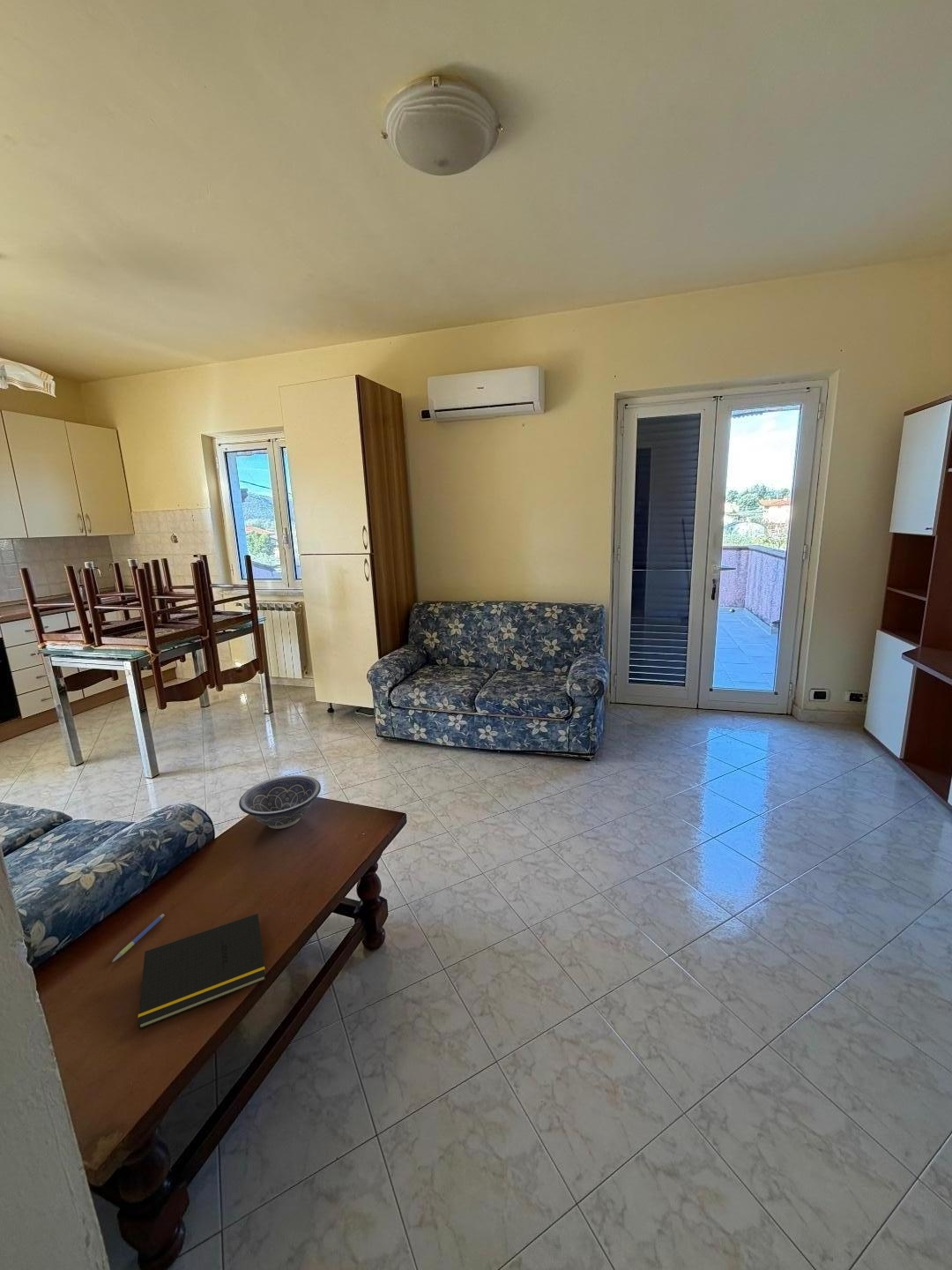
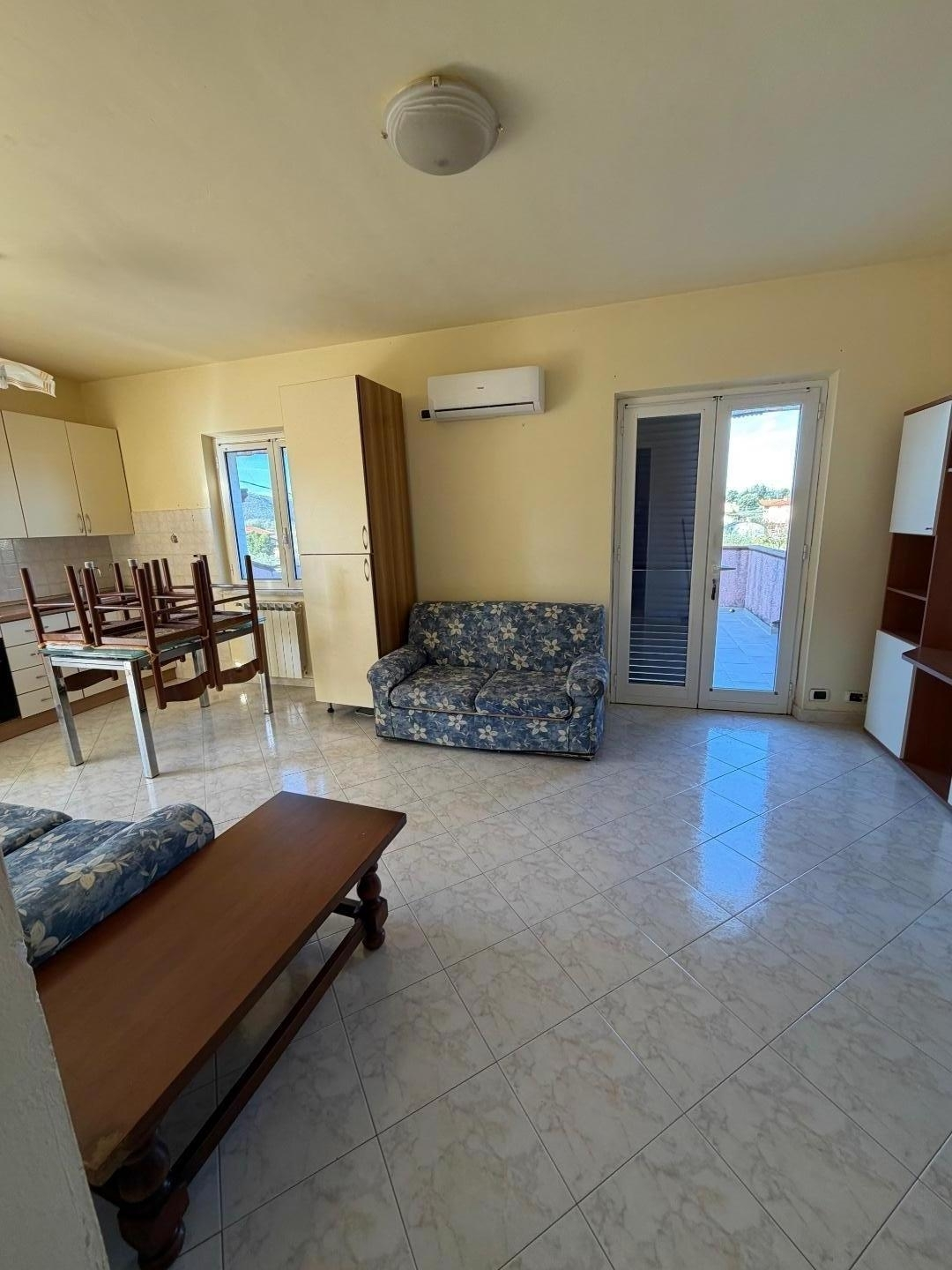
- notepad (205, 965)
- decorative bowl (282, 806)
- pen (138, 937)
